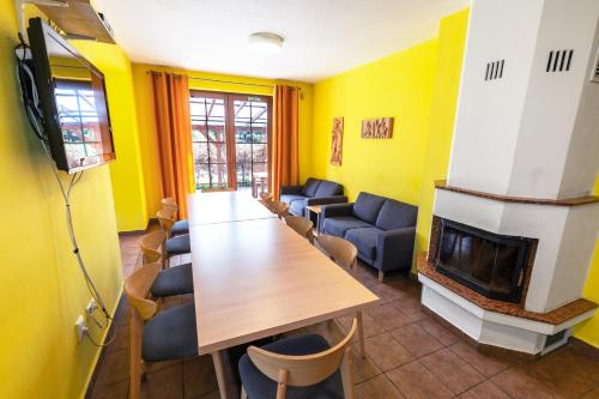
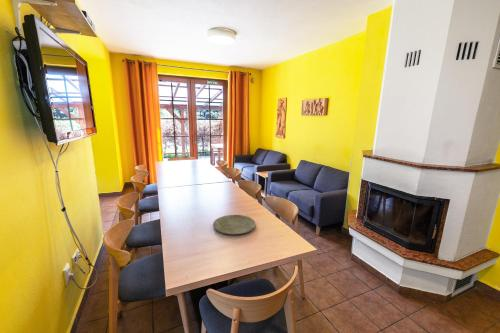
+ plate (234, 224)
